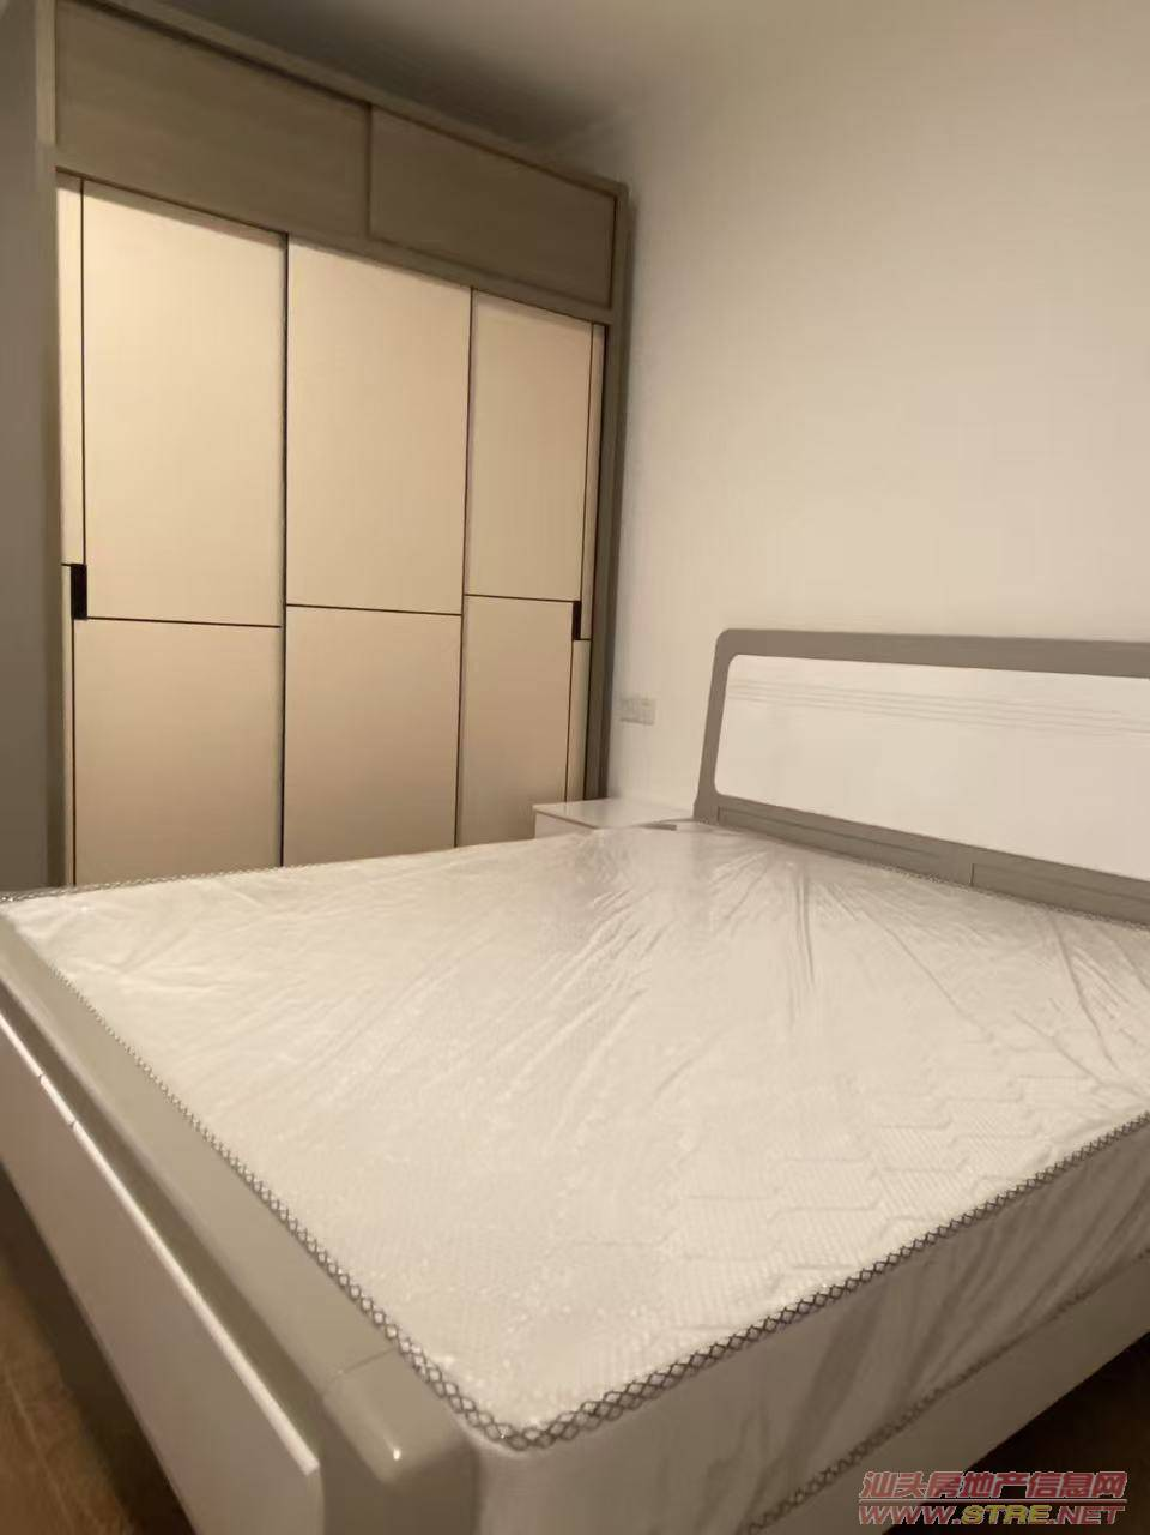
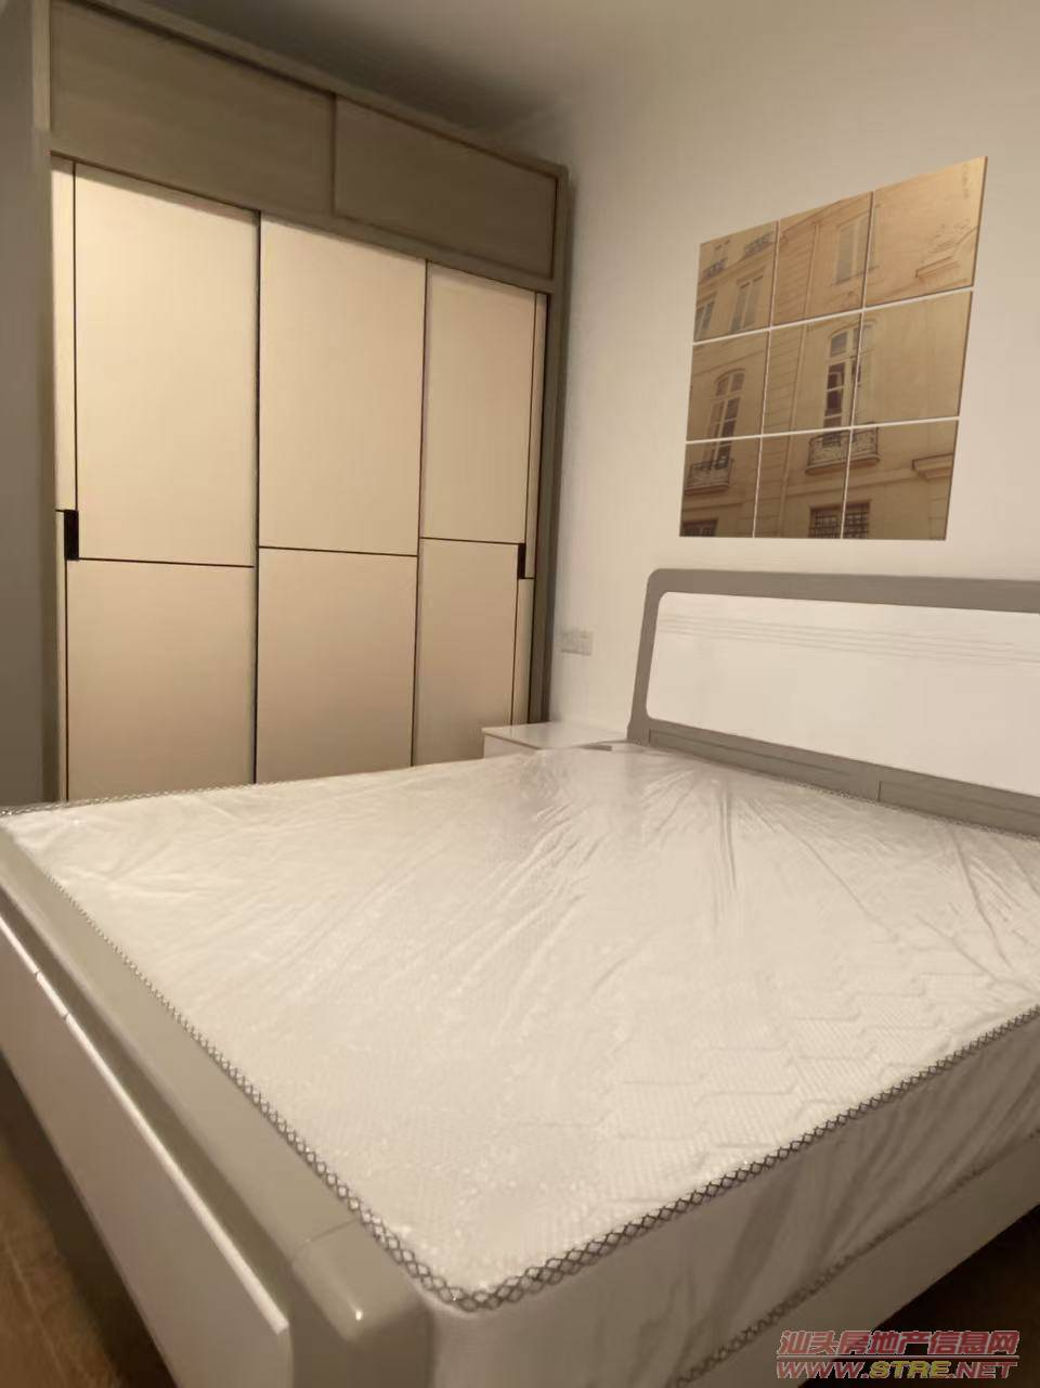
+ wall art (811, 375)
